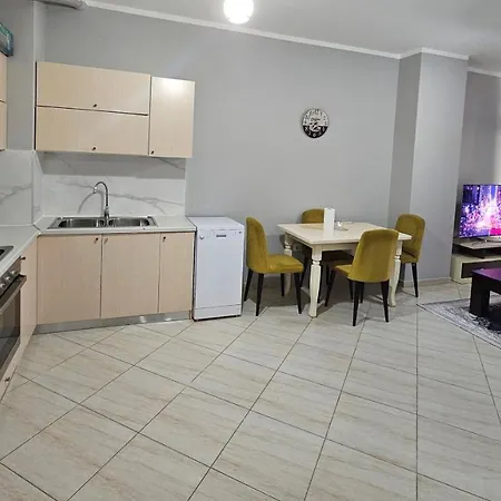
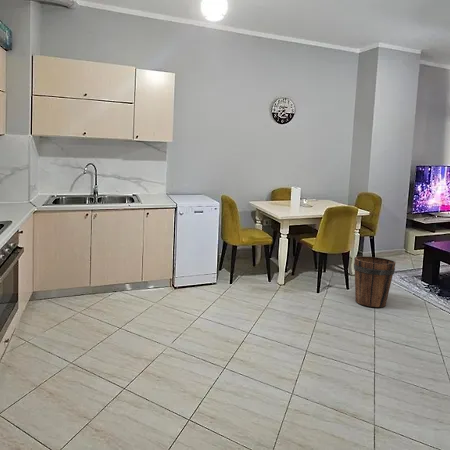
+ bucket (372, 281)
